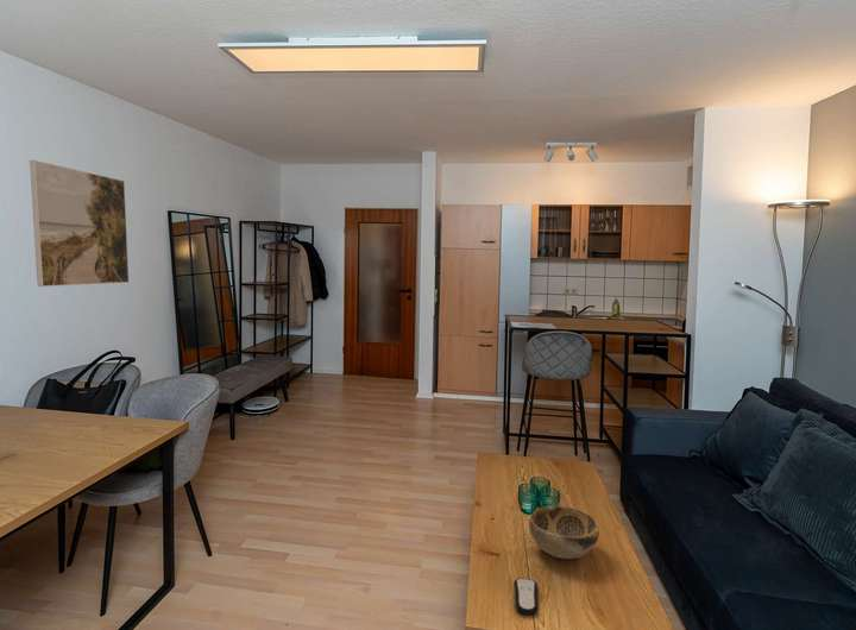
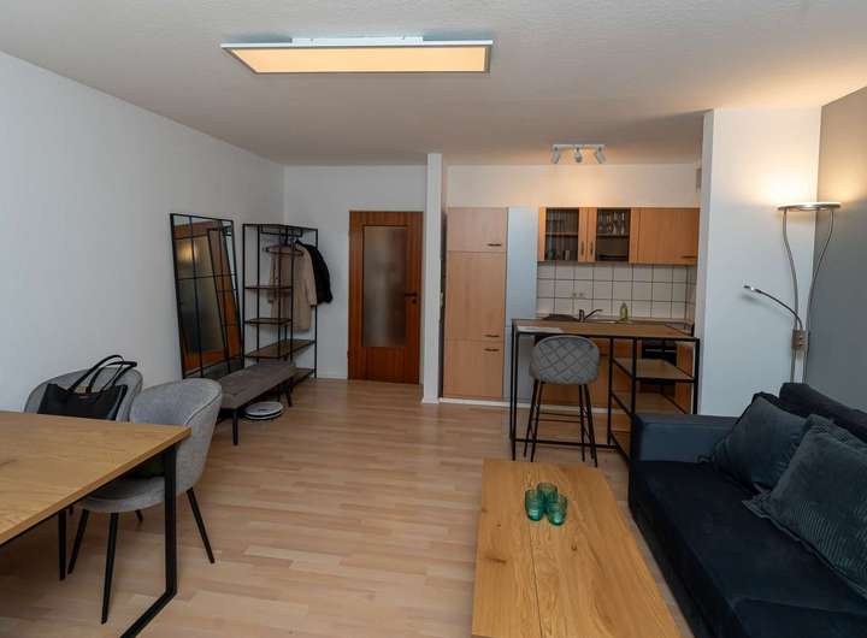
- remote control (525, 596)
- decorative bowl (564, 536)
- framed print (84, 228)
